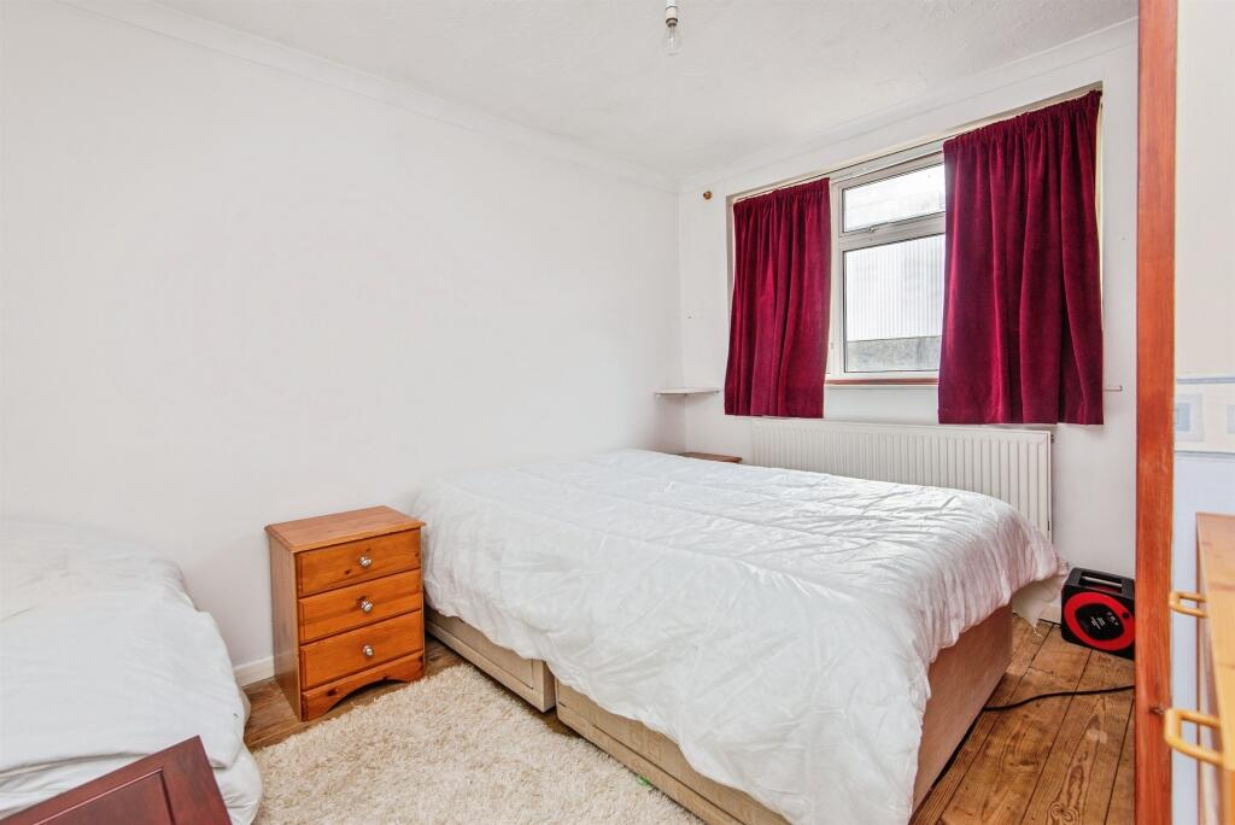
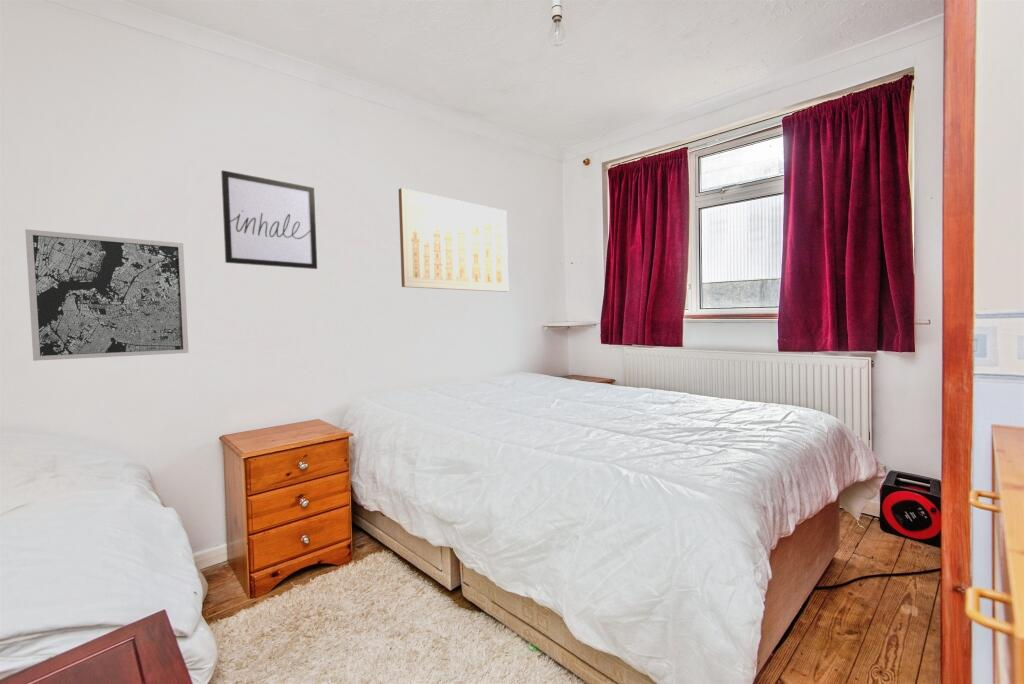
+ wall art (272, 223)
+ wall art (458, 245)
+ wall art (114, 297)
